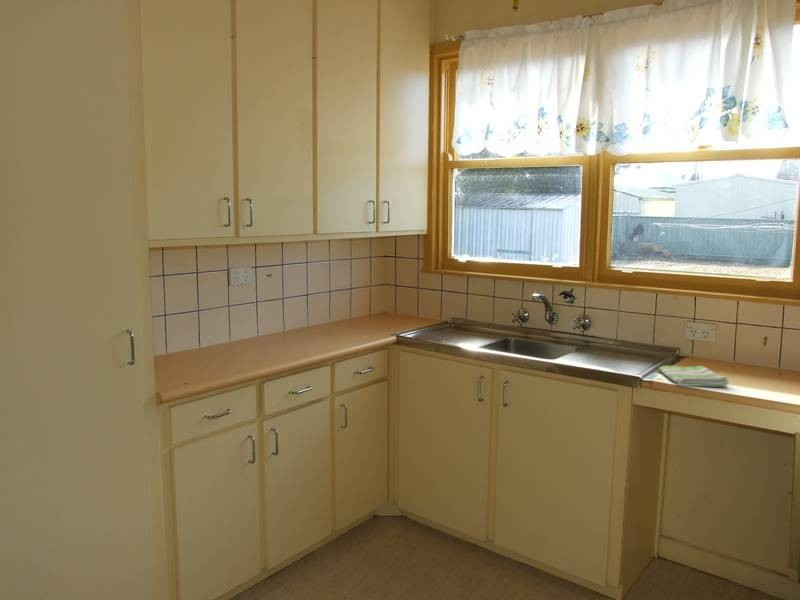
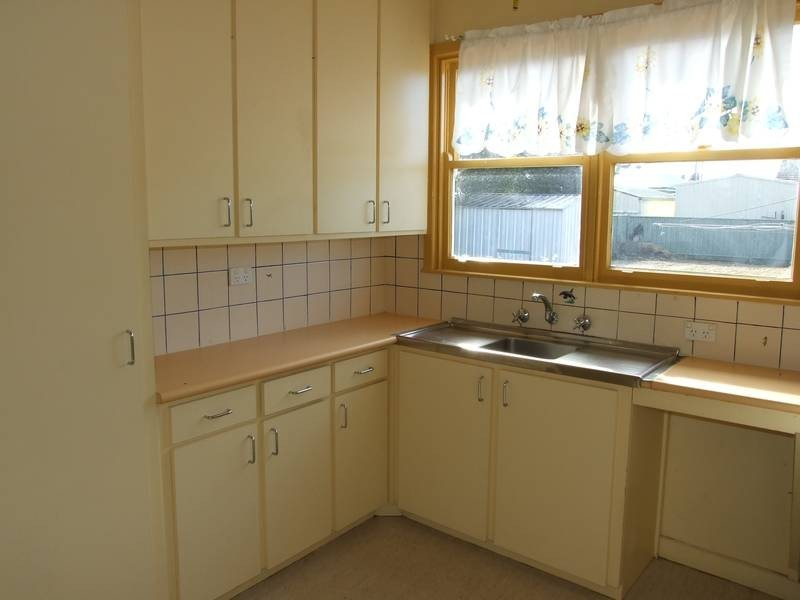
- dish towel (691, 374)
